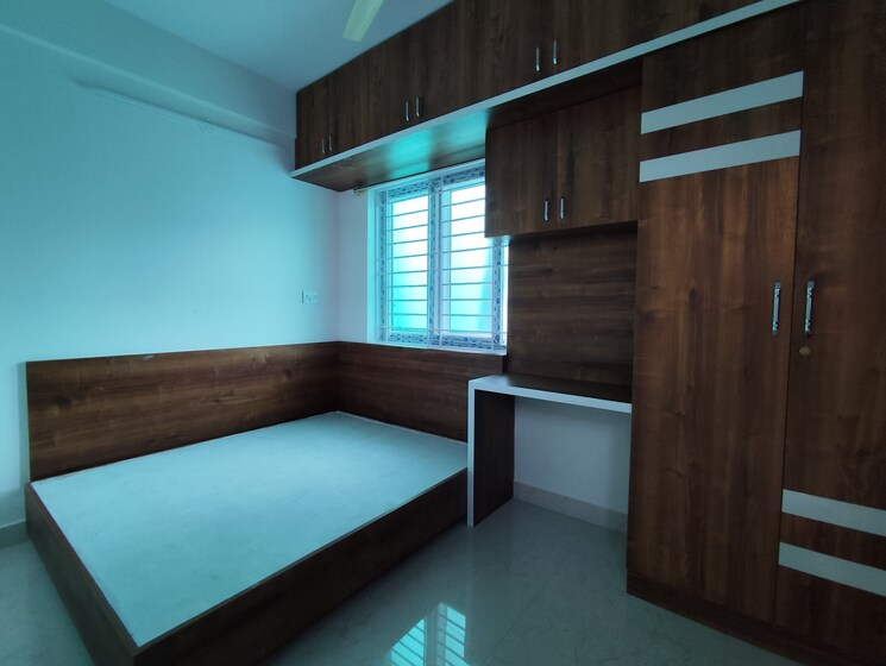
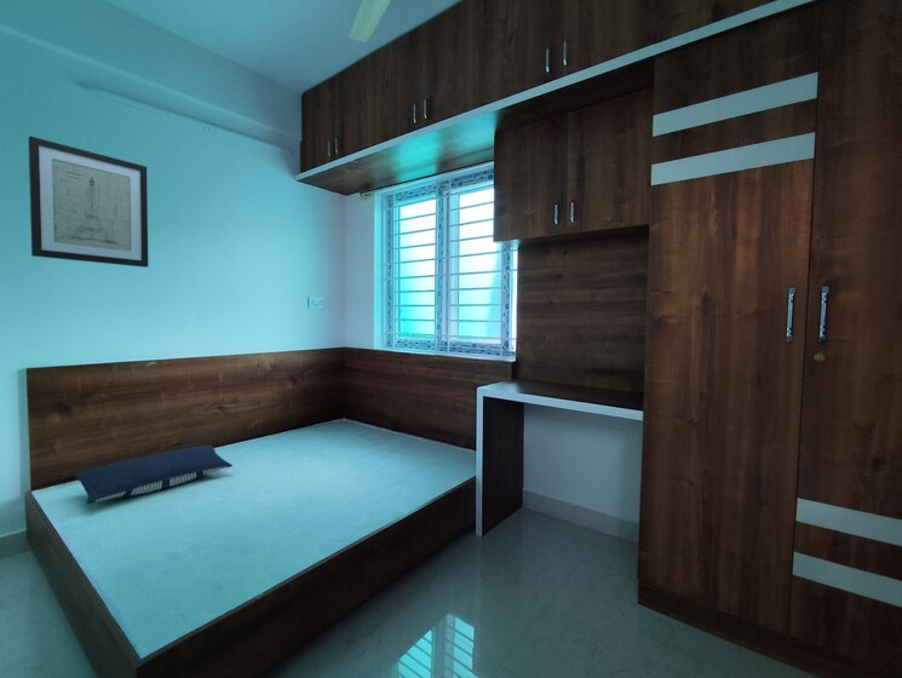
+ pillow (159, 470)
+ wall art (93, 207)
